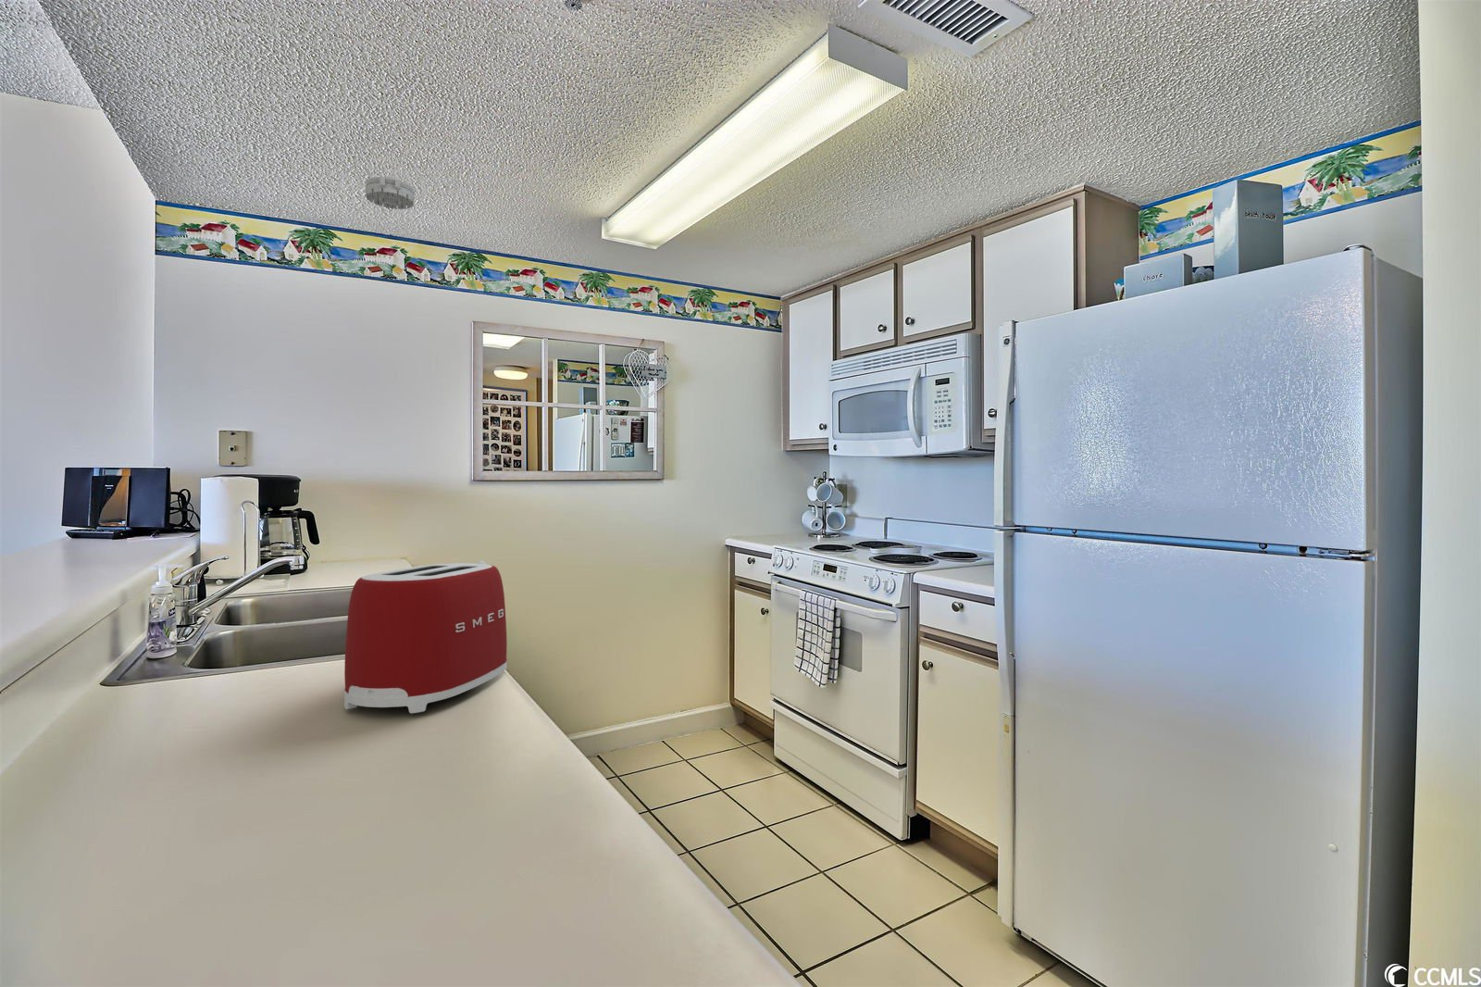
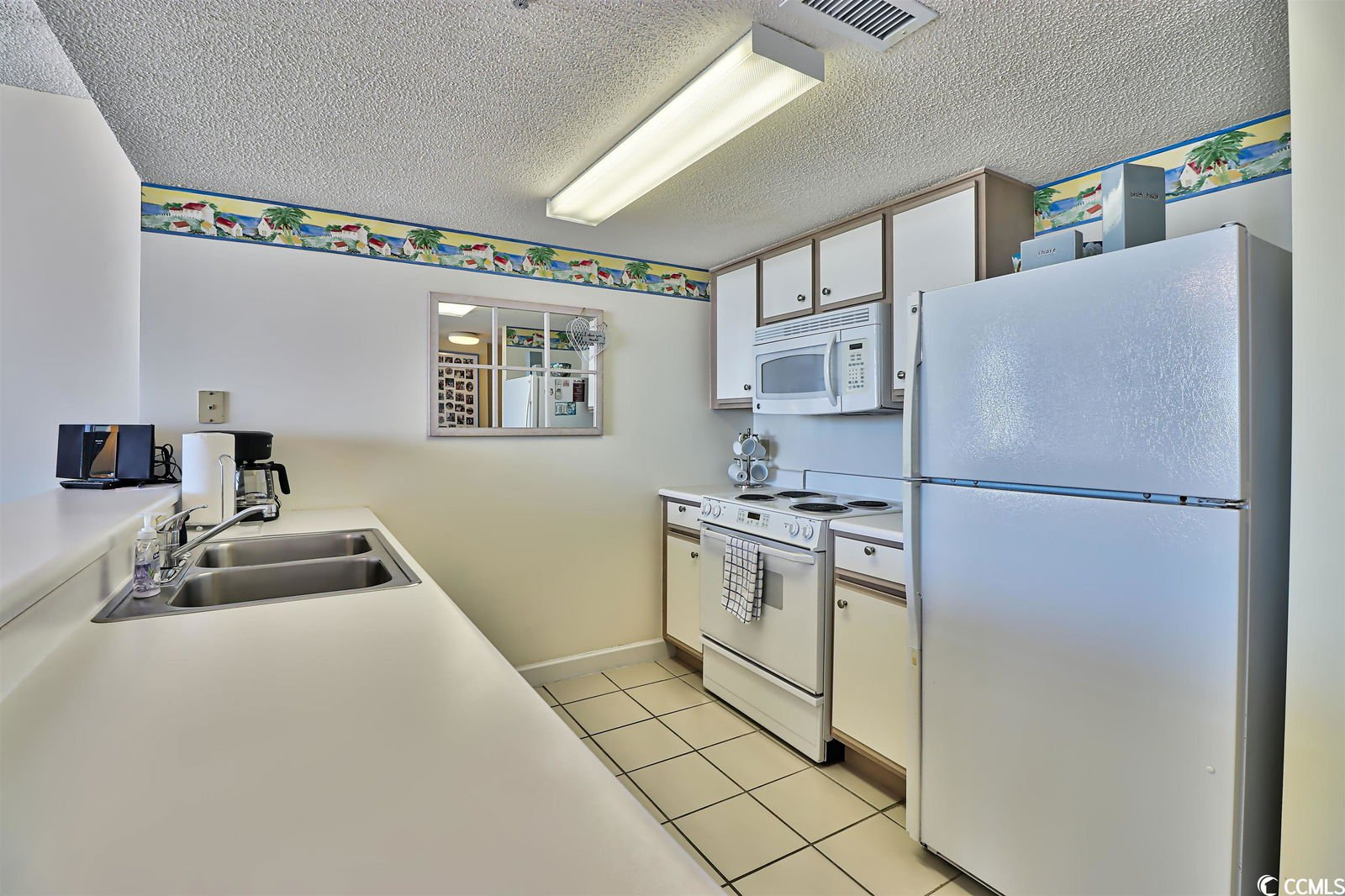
- smoke detector (390, 192)
- toaster (434, 627)
